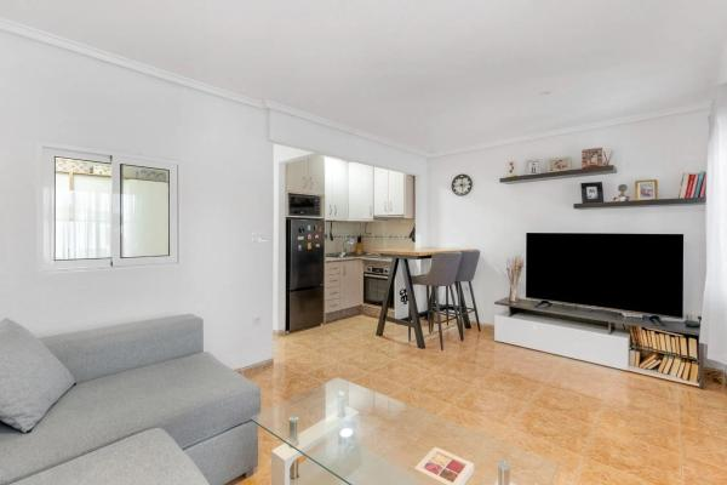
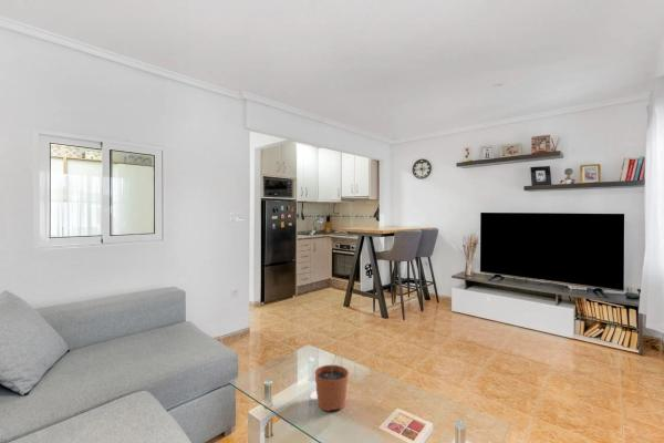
+ plant pot (331, 380)
